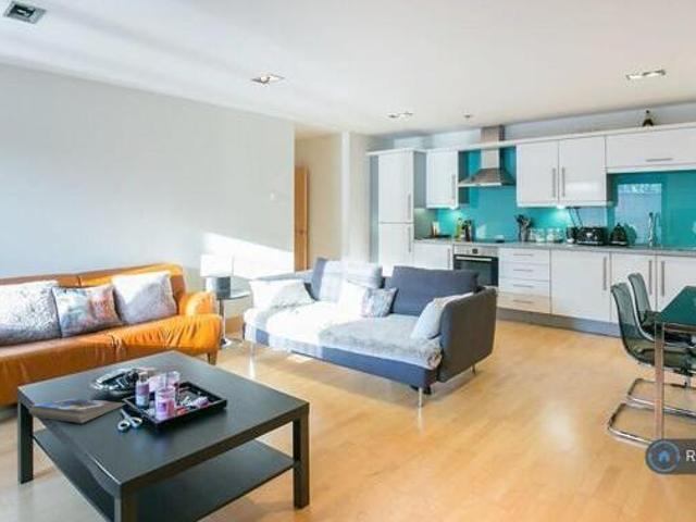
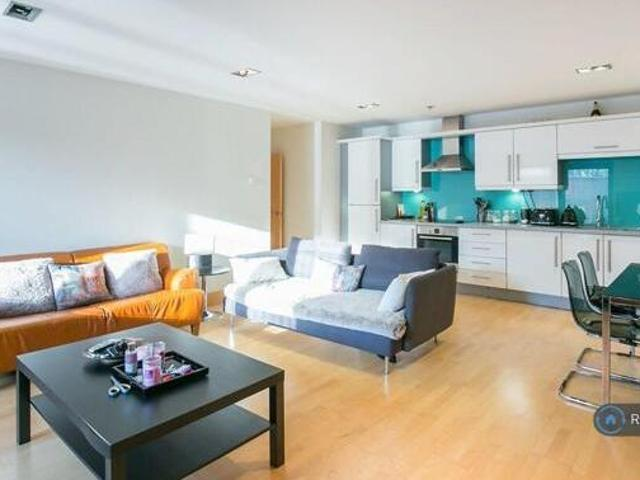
- magazine (78, 405)
